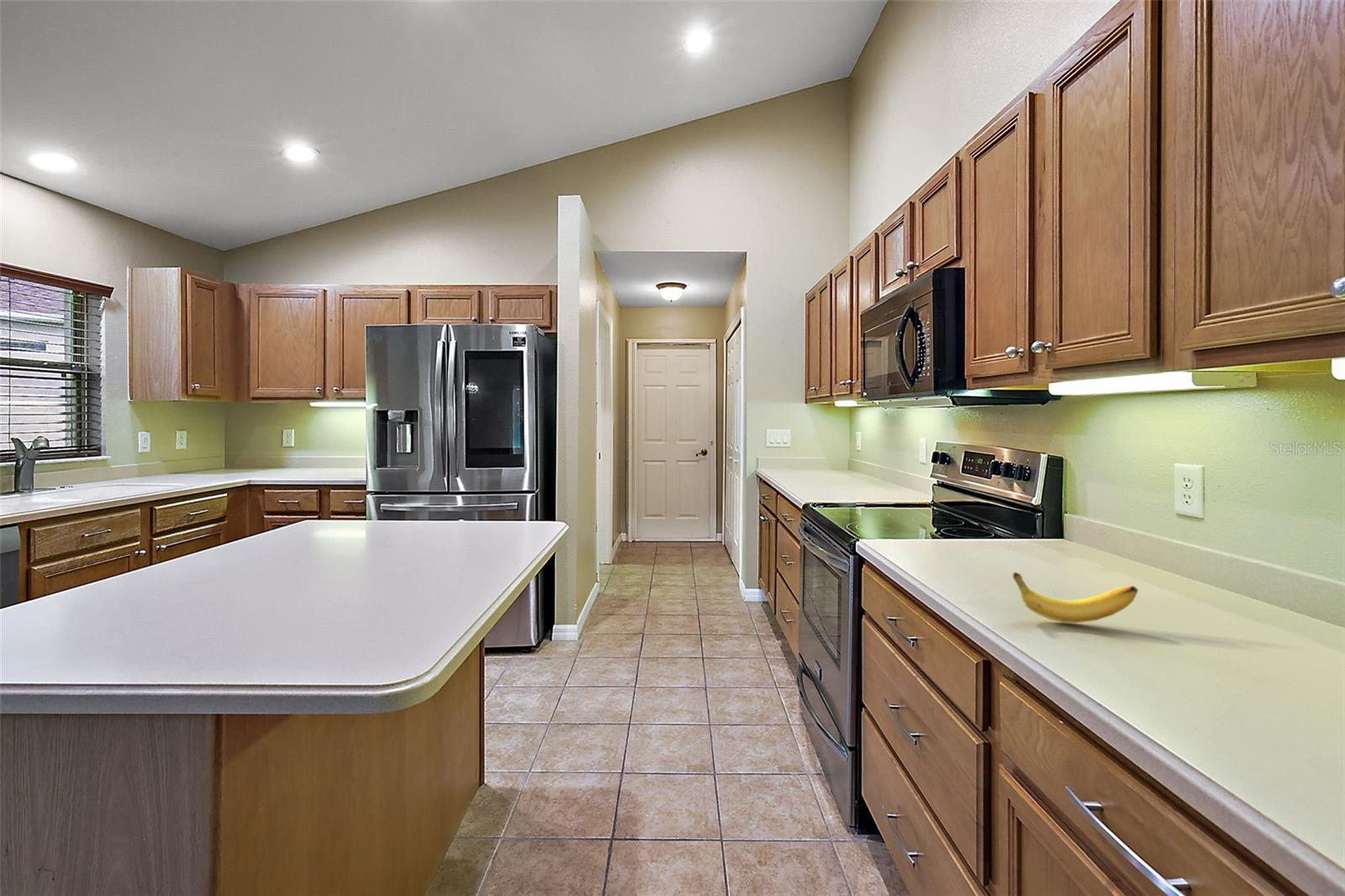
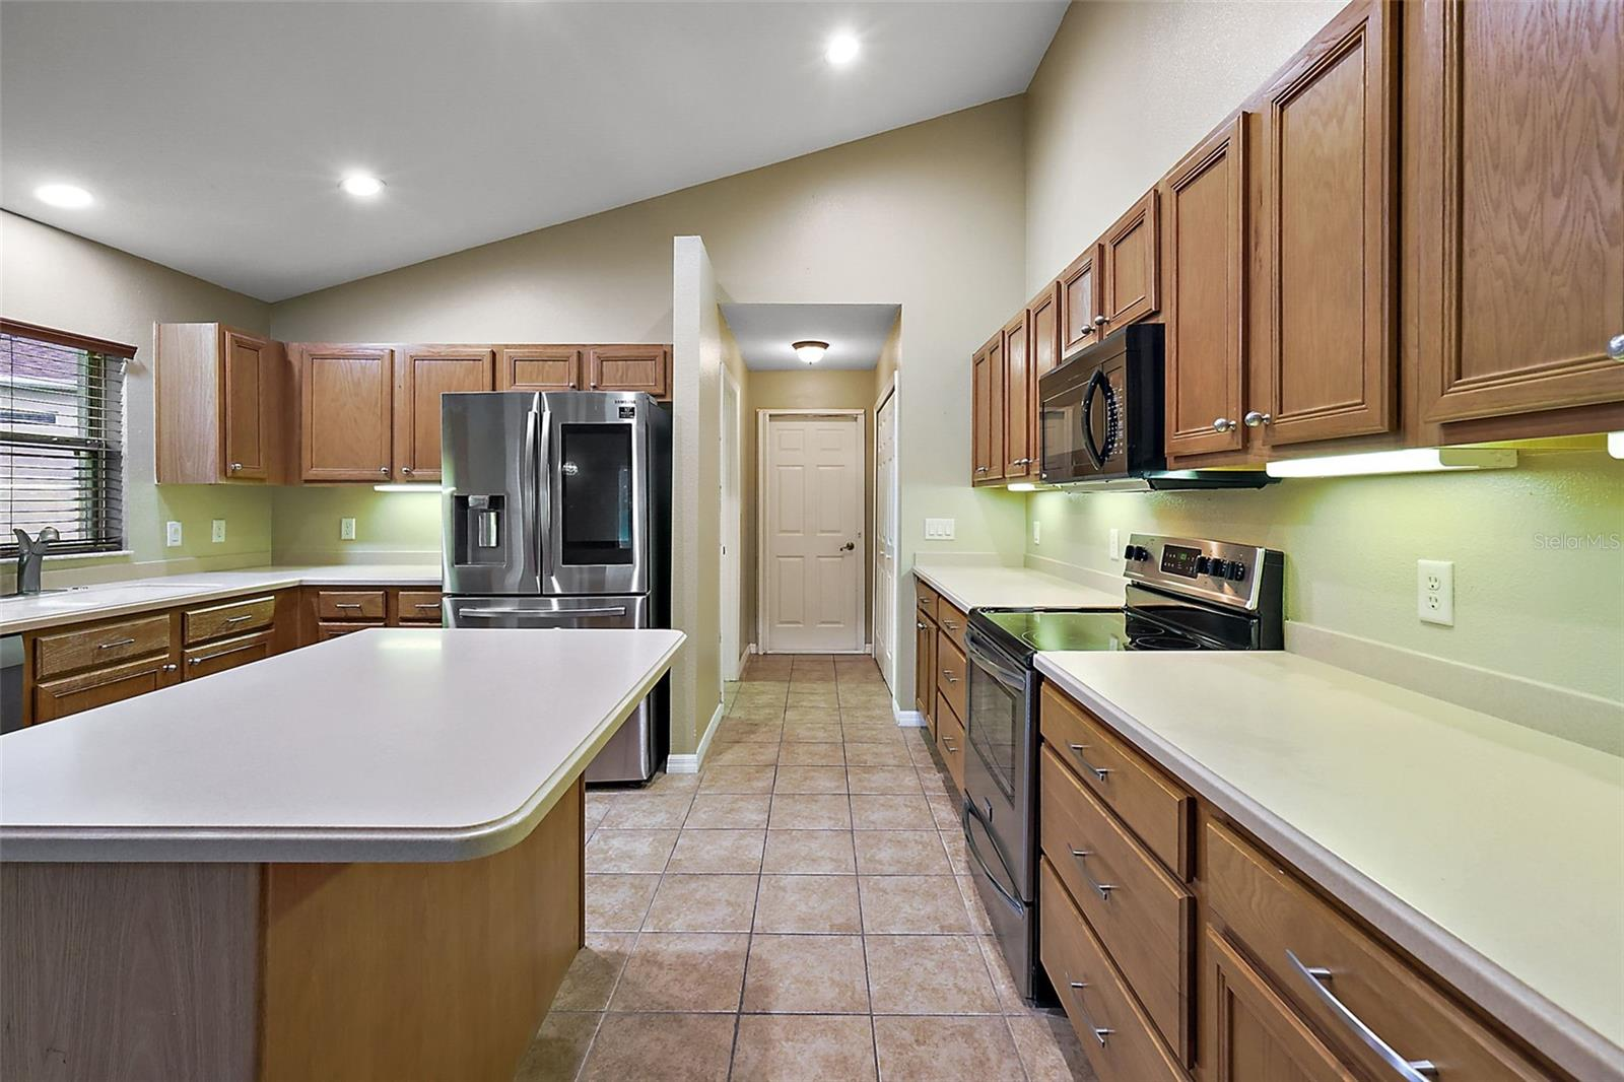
- banana (1073, 600)
